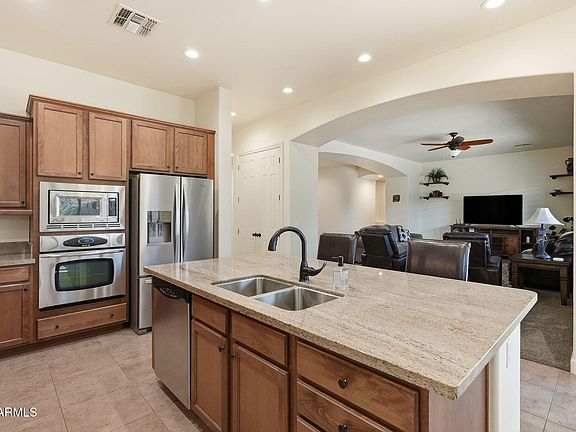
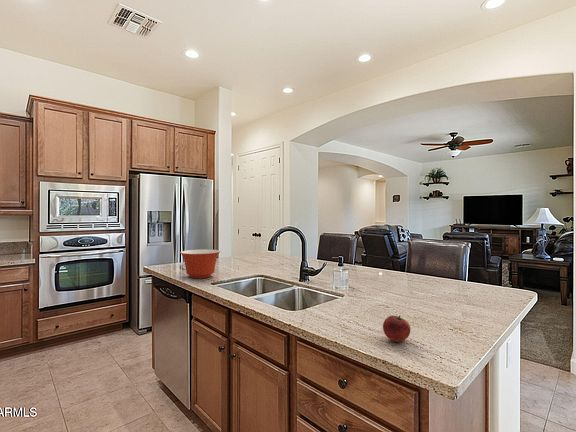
+ mixing bowl (200, 263)
+ fruit (396, 327)
